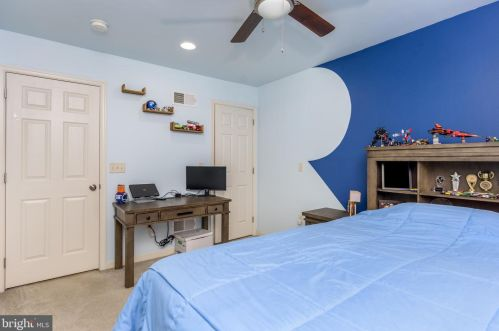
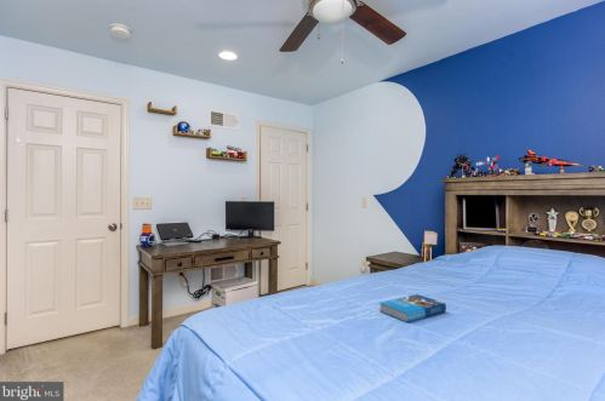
+ book (412, 307)
